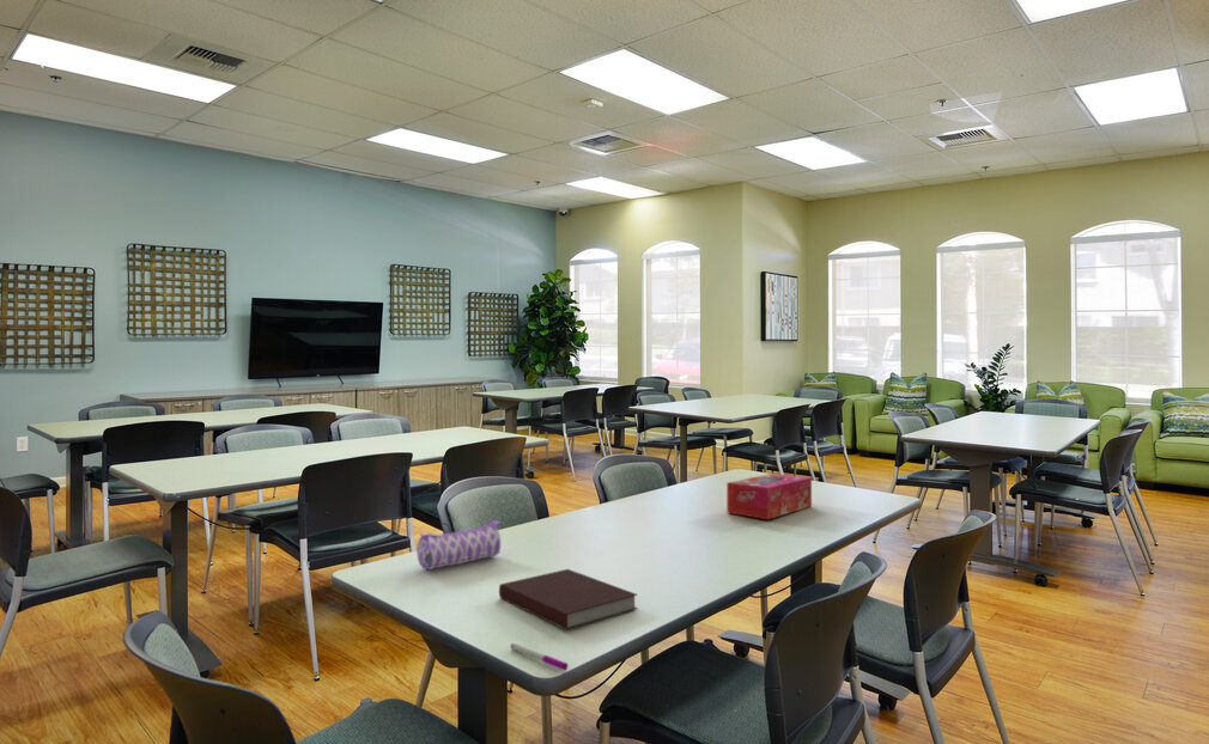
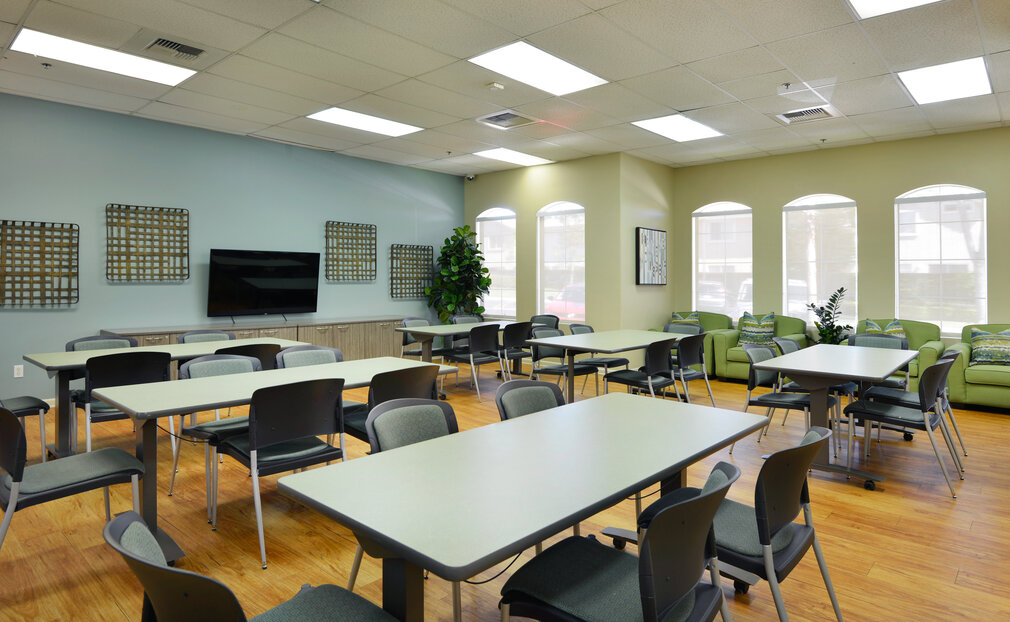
- tissue box (770, 494)
- pen (537, 655)
- notebook (566, 596)
- pencil case (458, 544)
